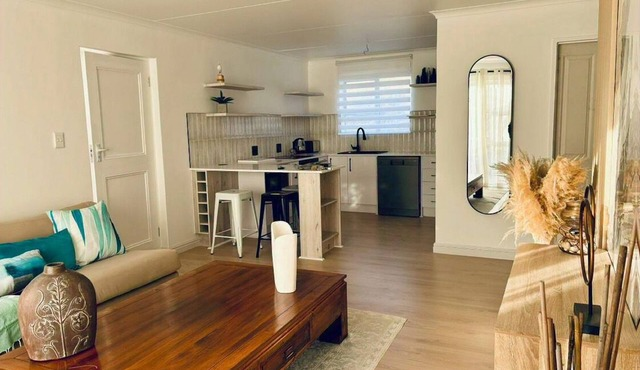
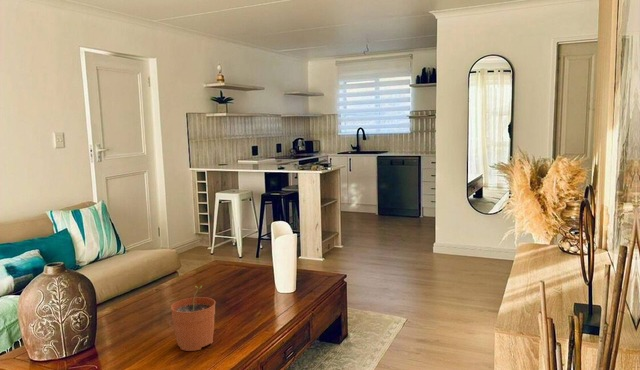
+ plant pot (193, 314)
